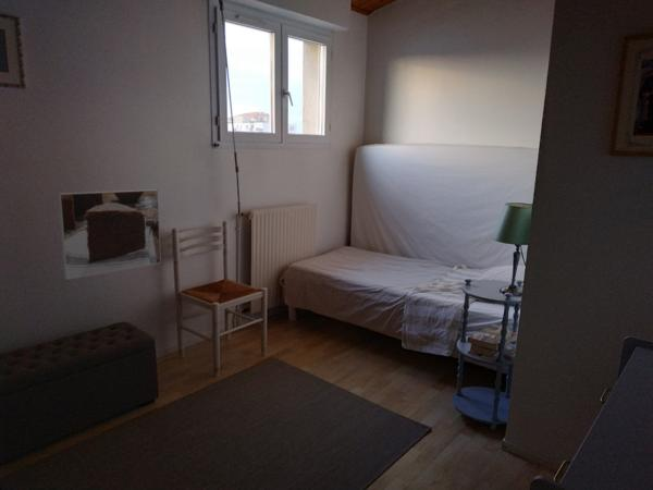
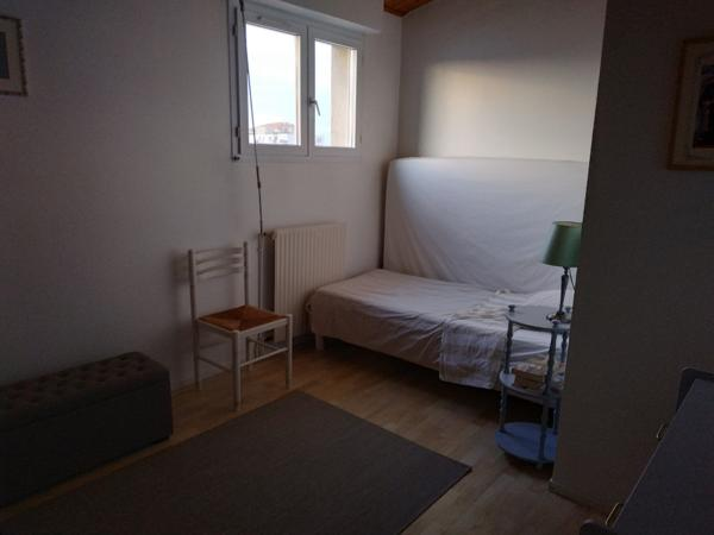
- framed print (113, 231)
